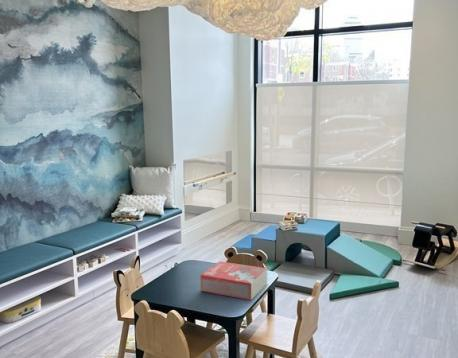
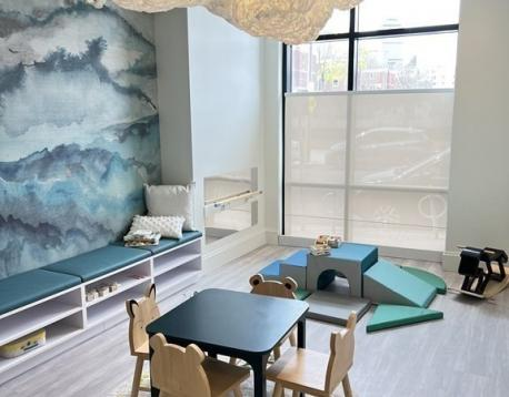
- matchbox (234, 279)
